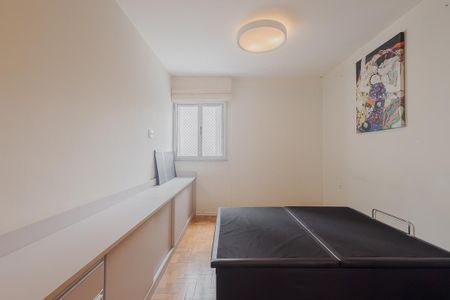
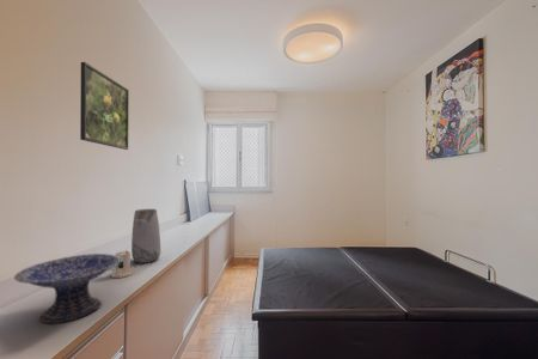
+ candle (122, 262)
+ decorative bowl (72, 287)
+ vase (146, 235)
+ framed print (108, 111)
